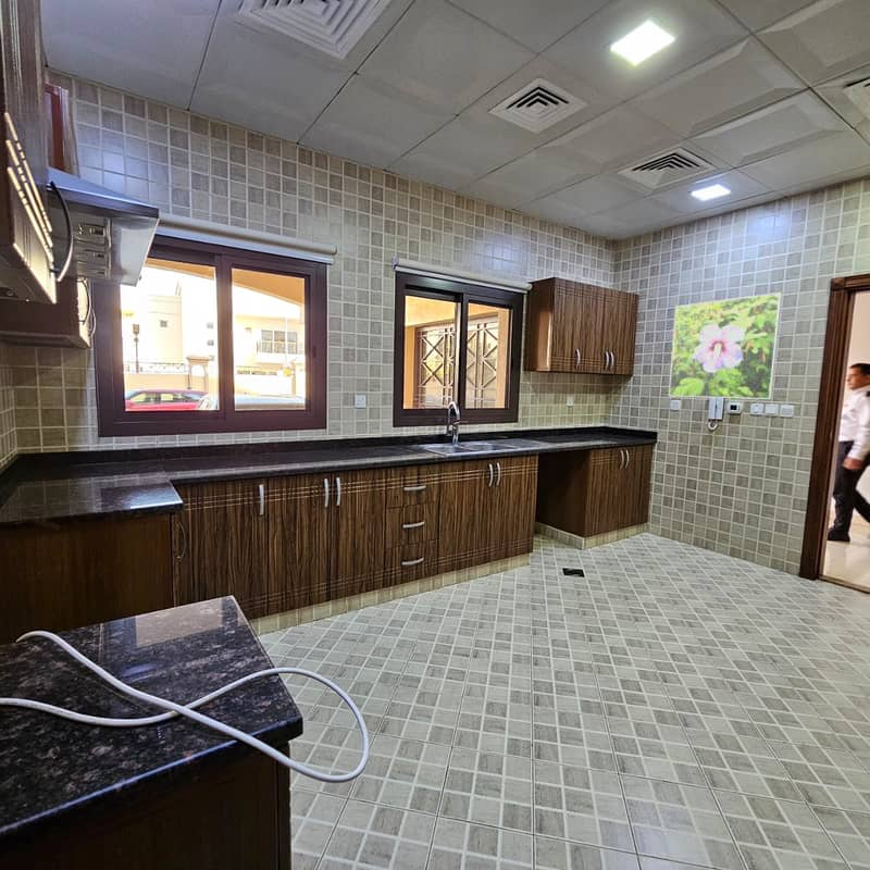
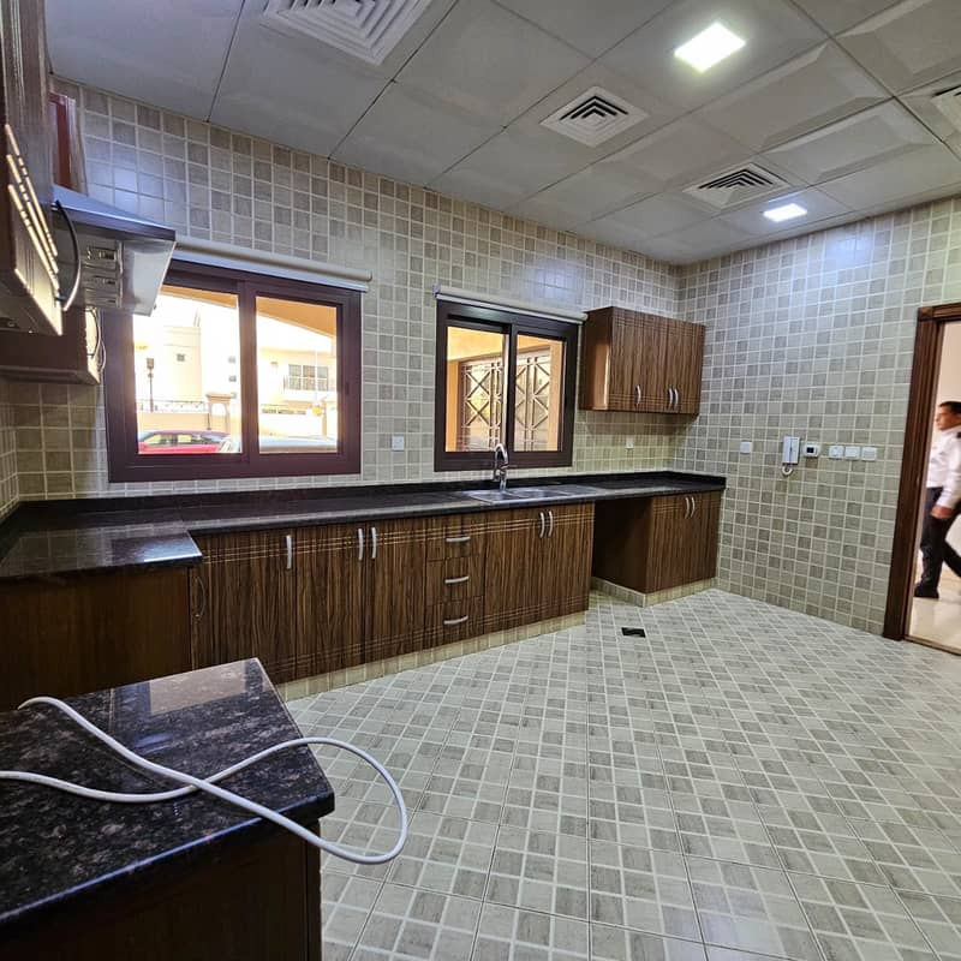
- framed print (720, 349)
